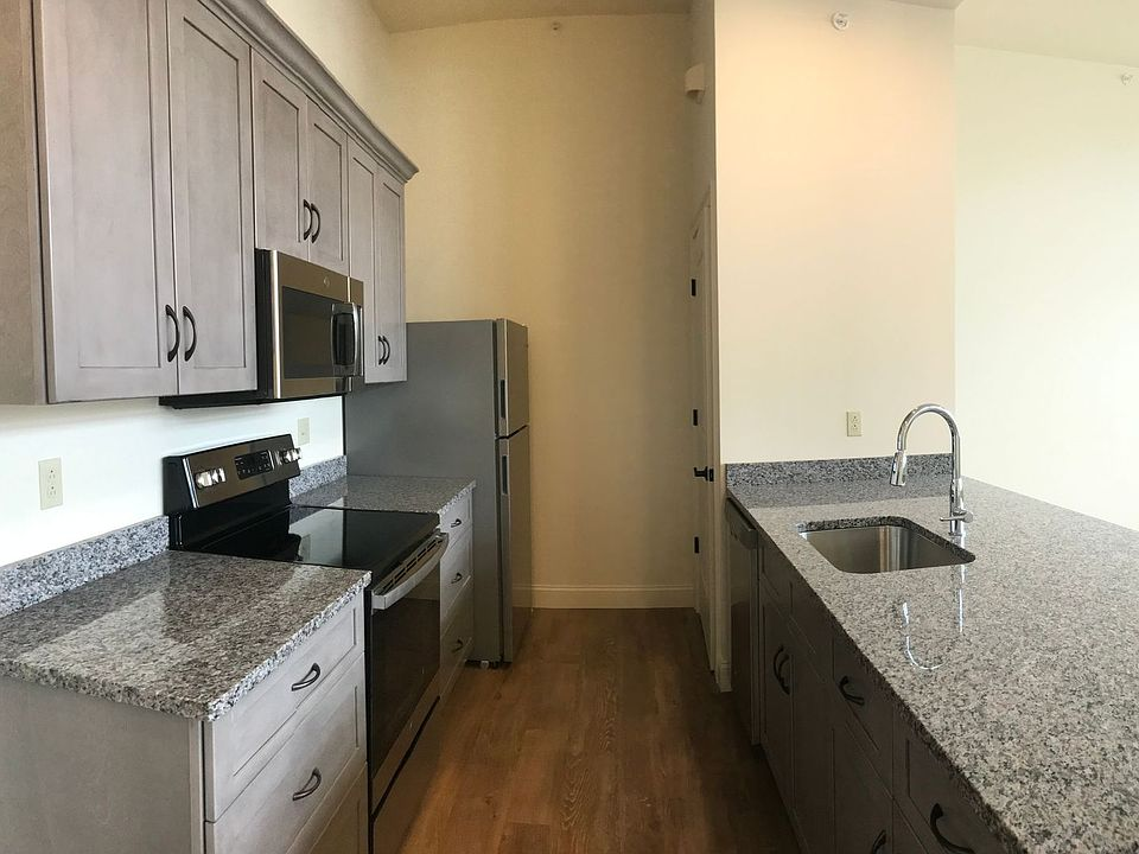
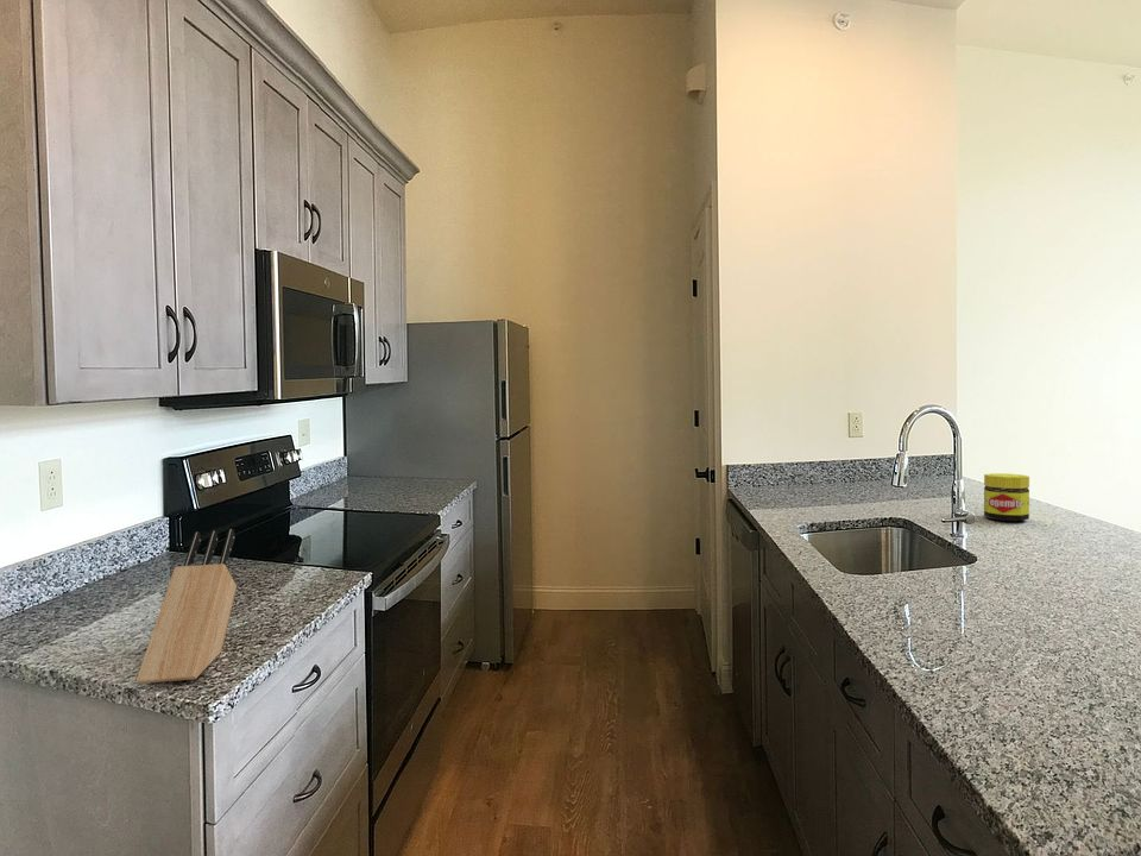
+ jar (1006, 497)
+ knife block (194, 597)
